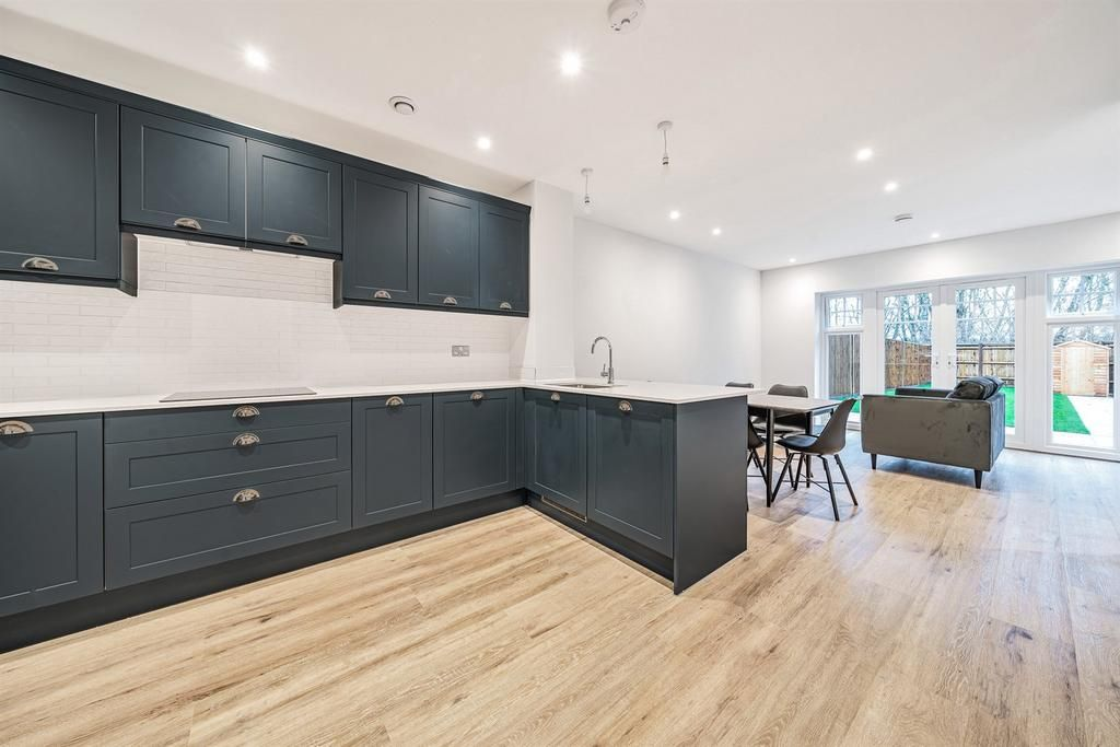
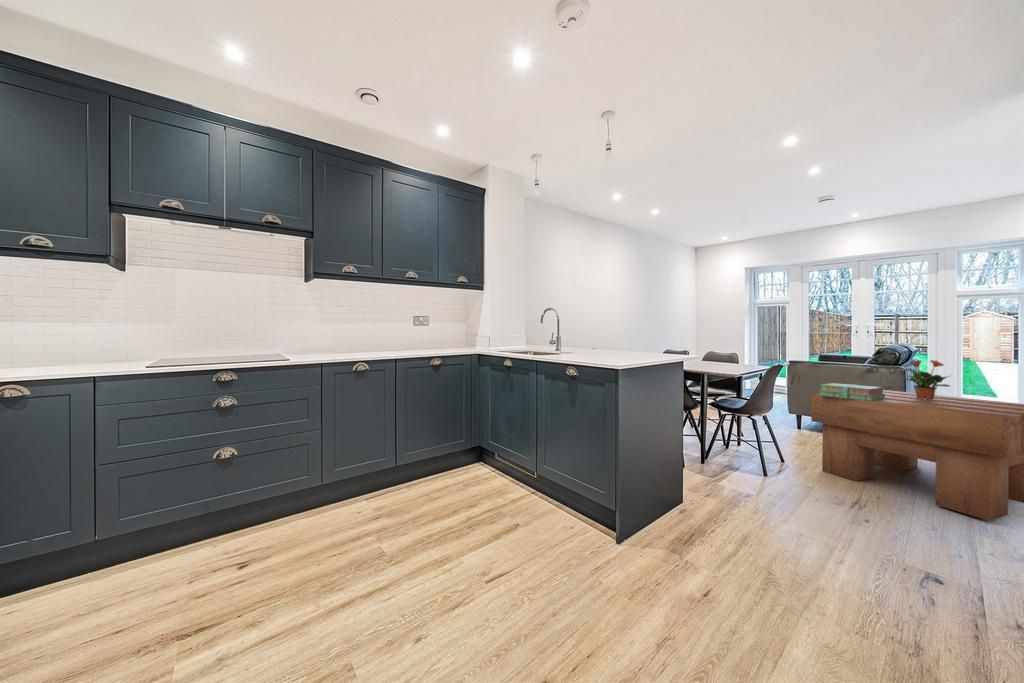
+ coffee table (925, 442)
+ stack of books (850, 391)
+ potted plant (925, 378)
